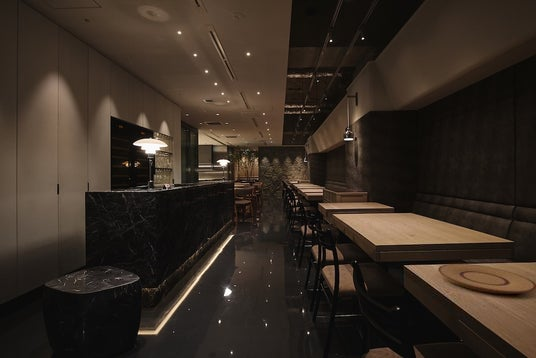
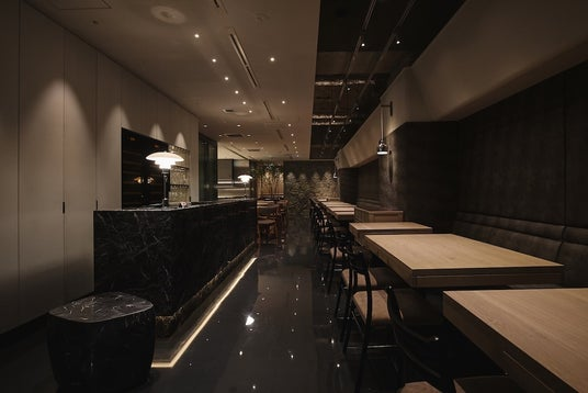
- plate (483, 278)
